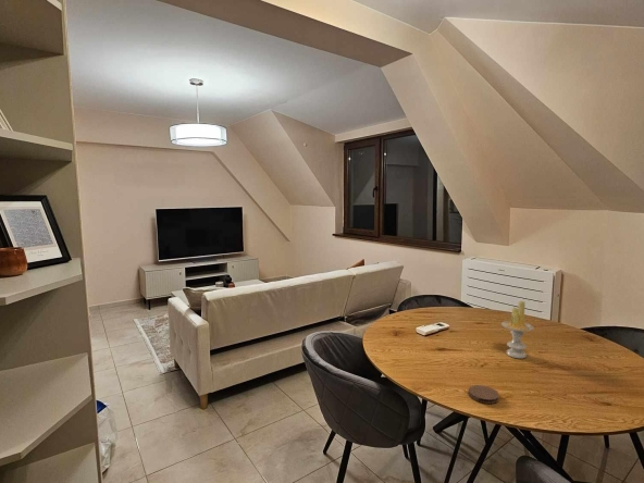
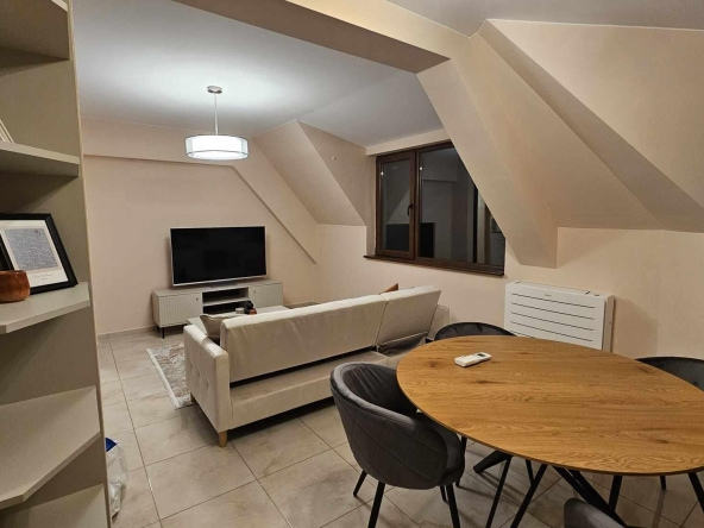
- candle (517, 327)
- coaster (483, 394)
